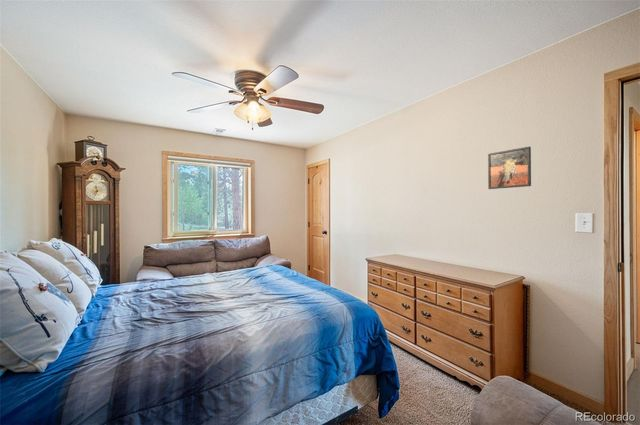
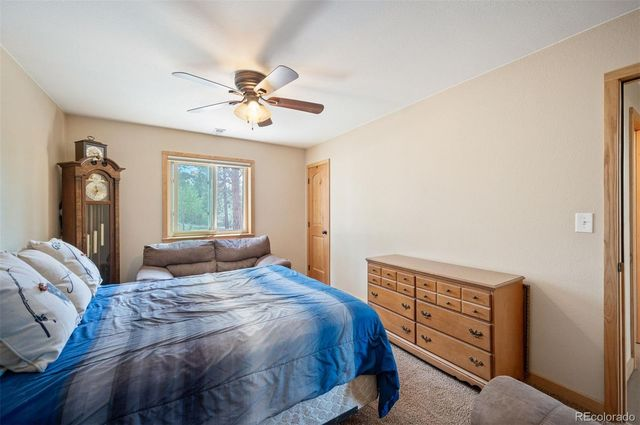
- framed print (508, 169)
